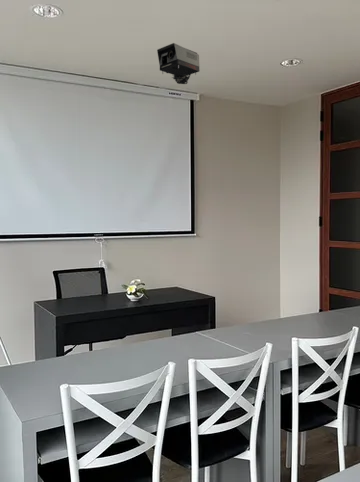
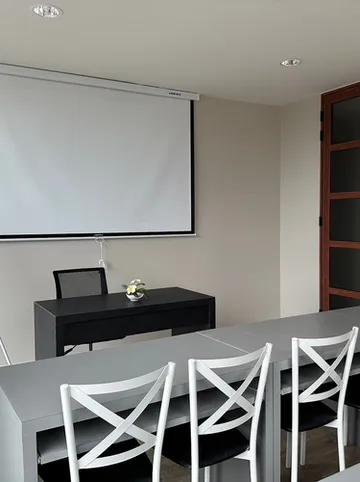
- projector (178, 65)
